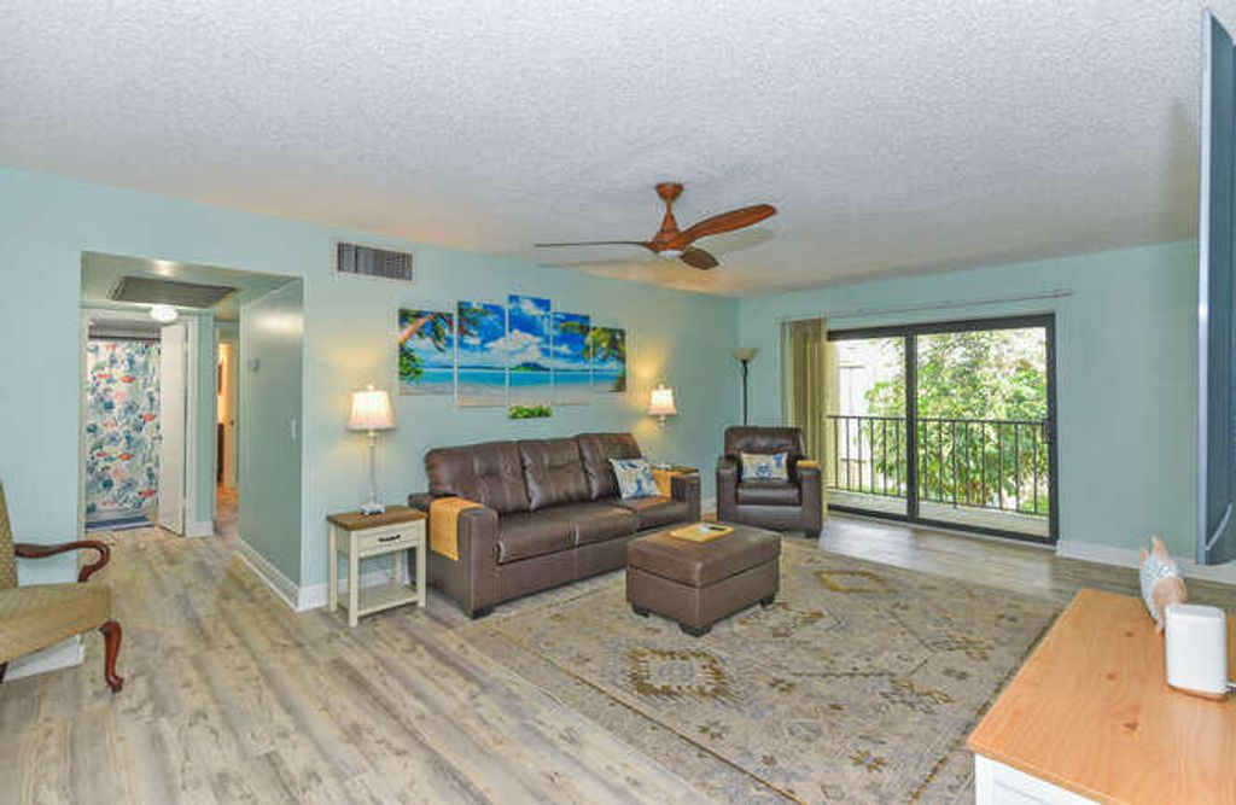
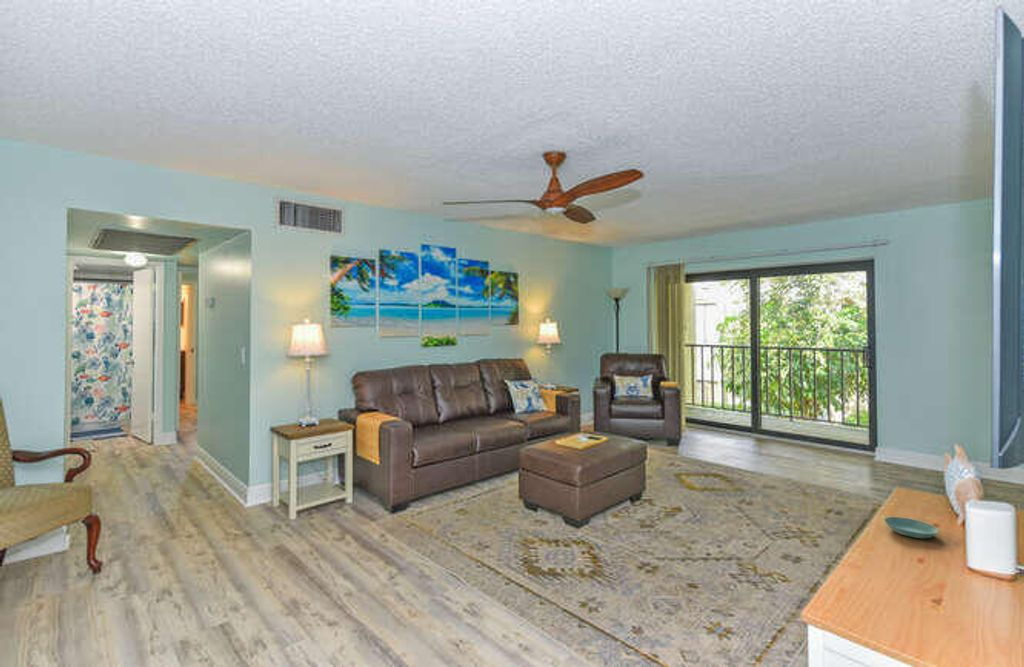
+ saucer (910, 528)
